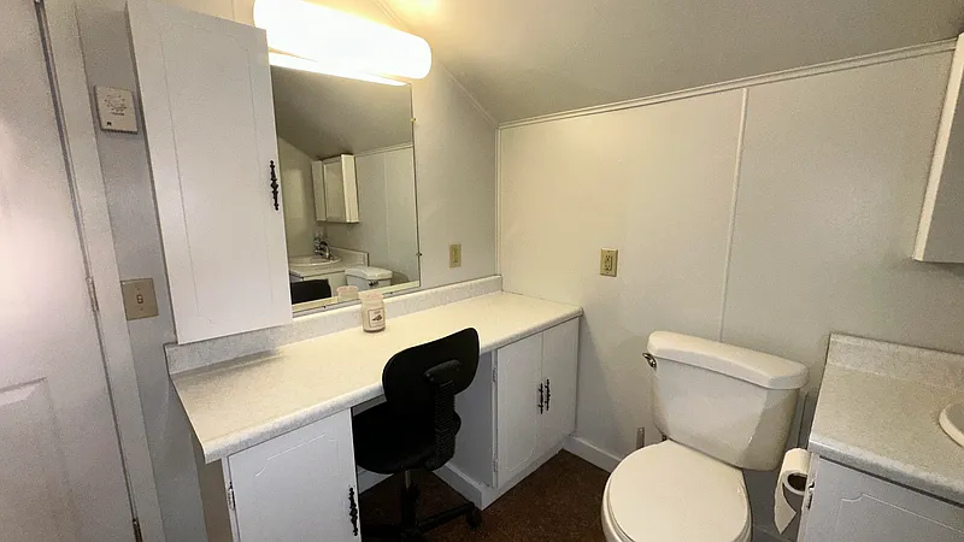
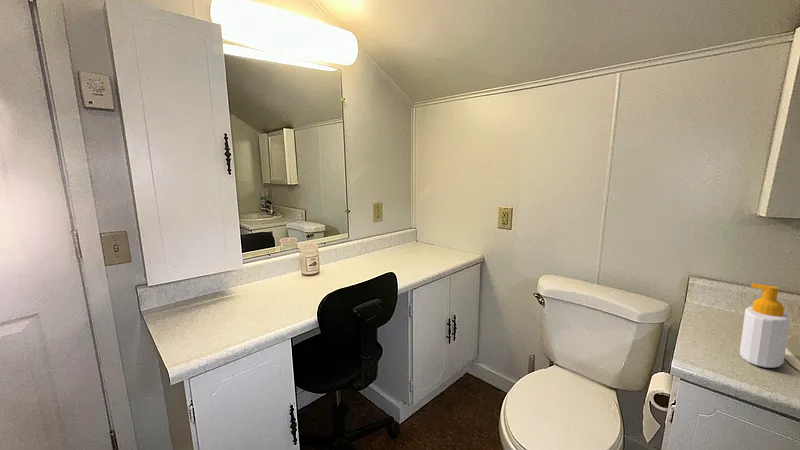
+ soap bottle (765, 323)
